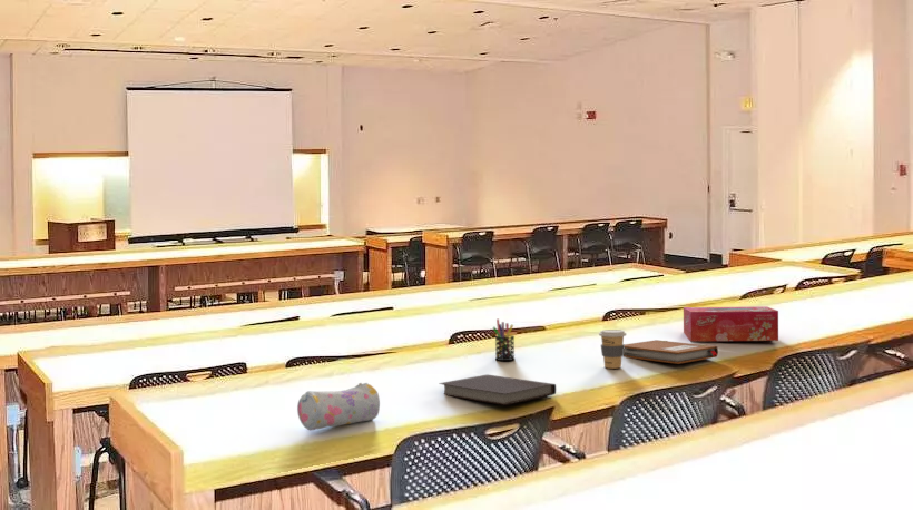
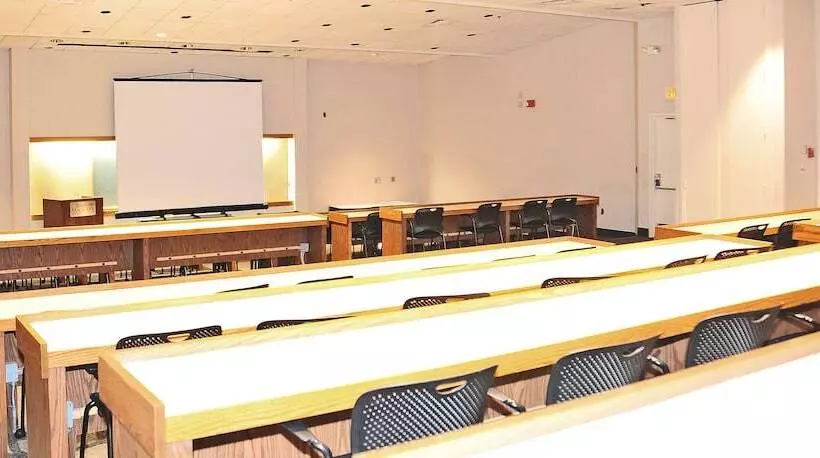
- notebook (669, 351)
- tissue box (729, 323)
- pencil case (340, 405)
- notebook (497, 389)
- coffee cup (612, 349)
- pen holder (502, 340)
